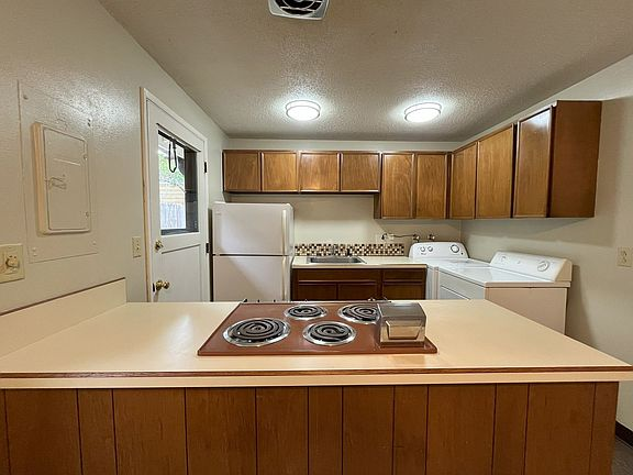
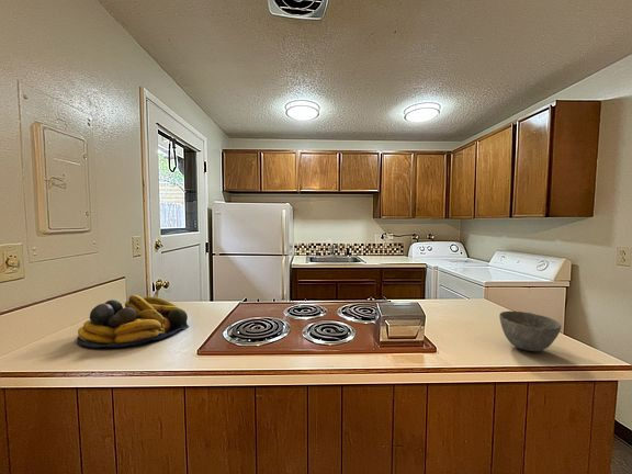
+ fruit bowl (136, 313)
+ bowl (528, 332)
